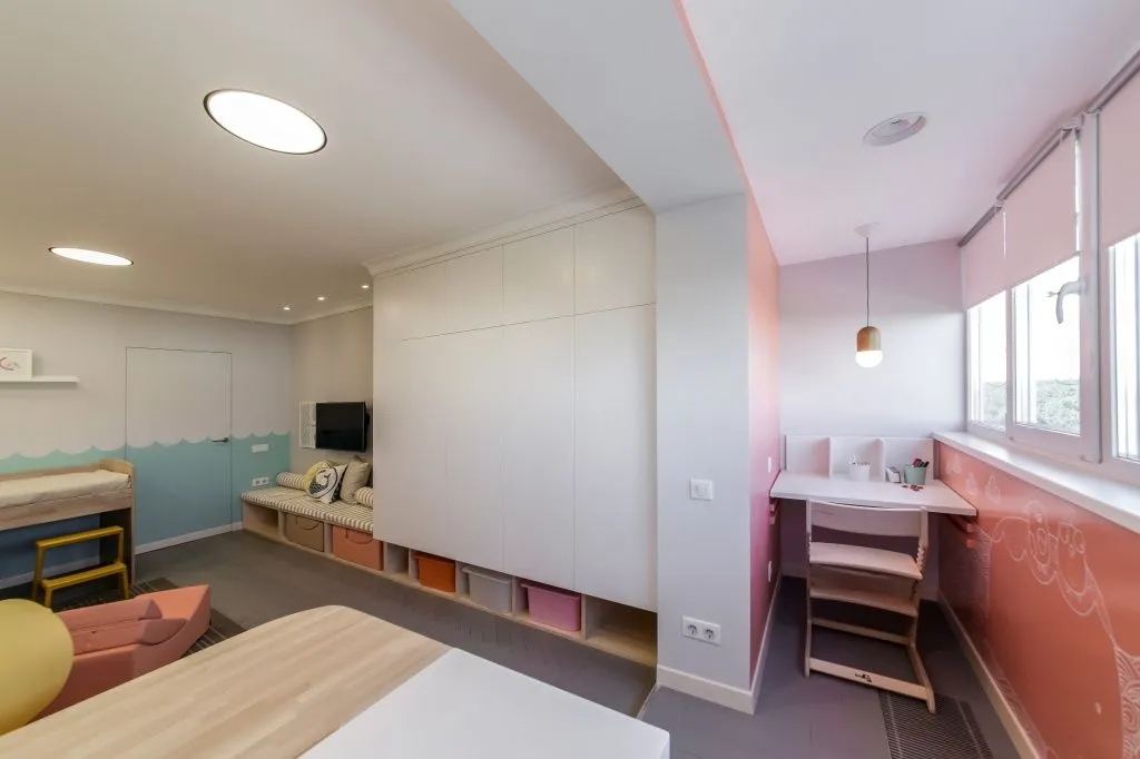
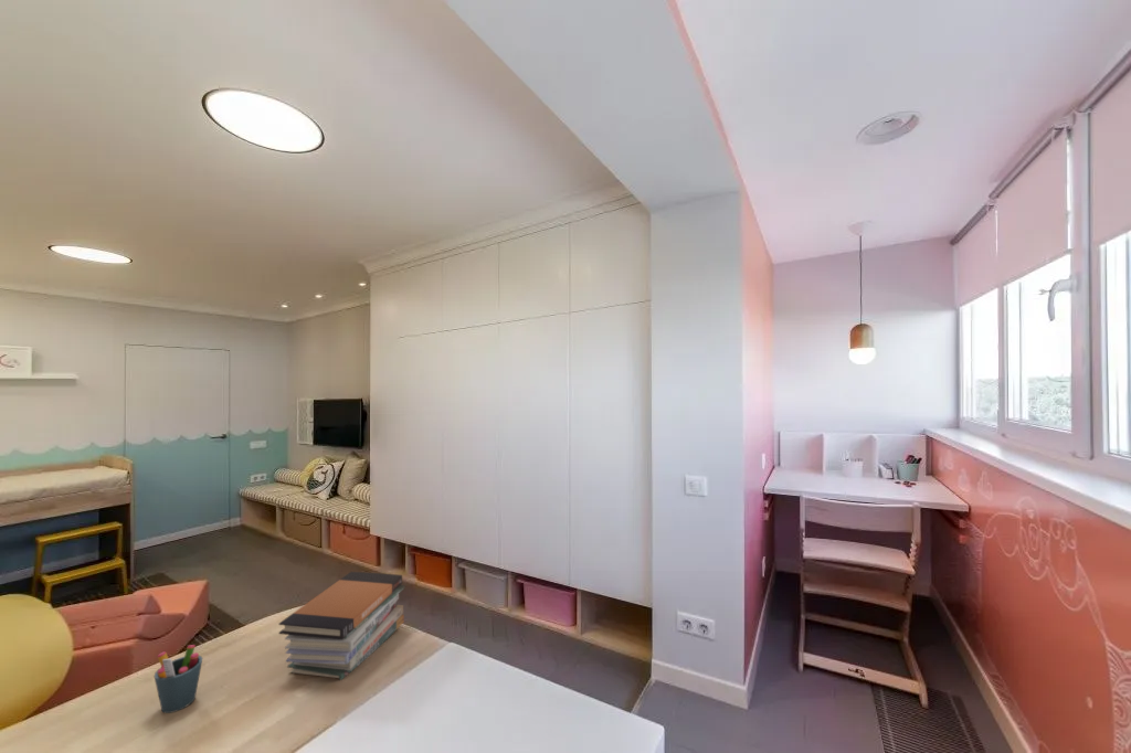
+ book stack (348, 622)
+ pen holder (178, 675)
